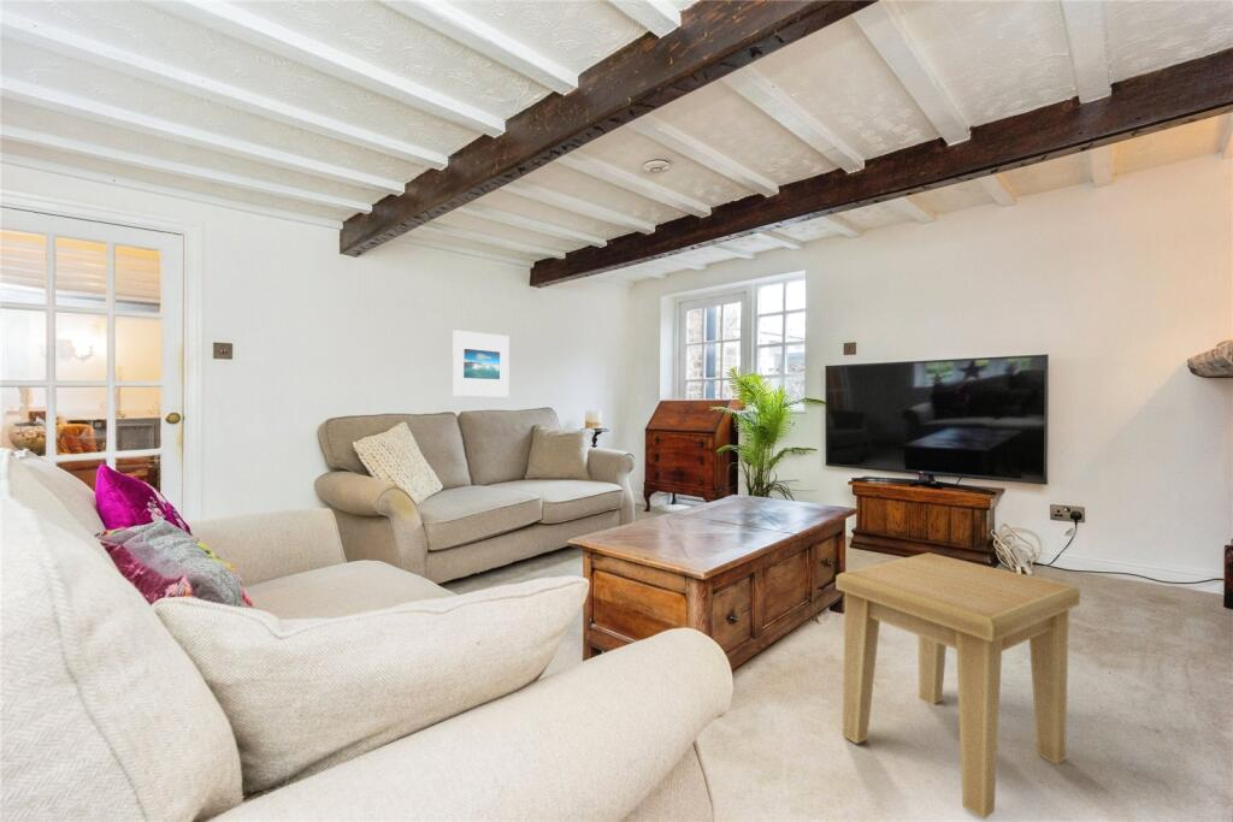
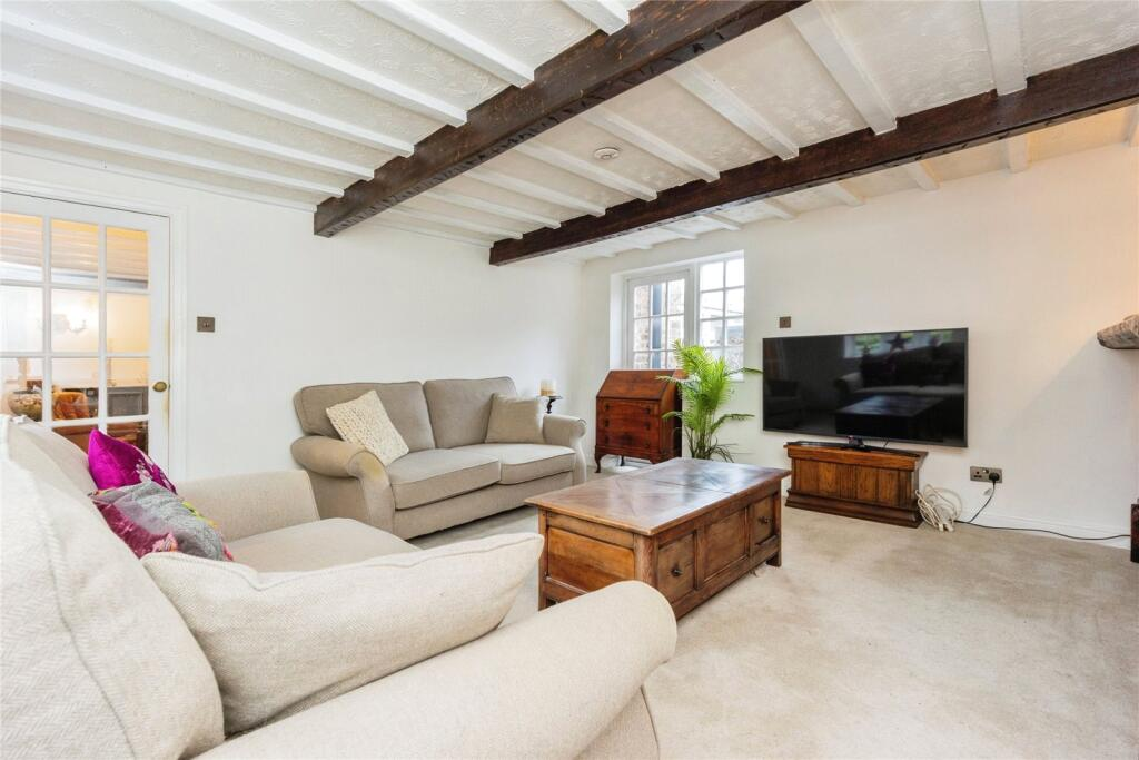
- side table (957, 663)
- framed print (482, 365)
